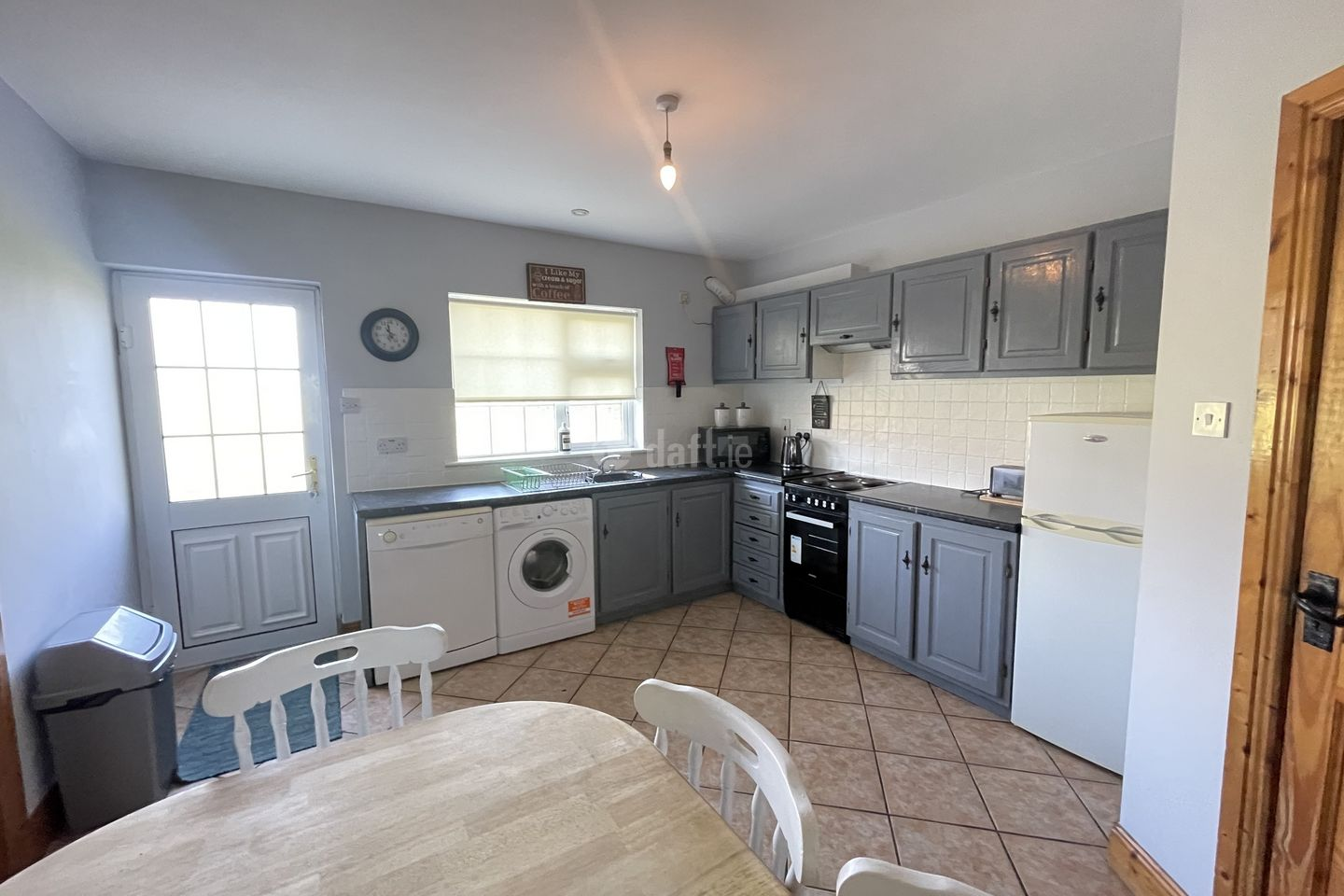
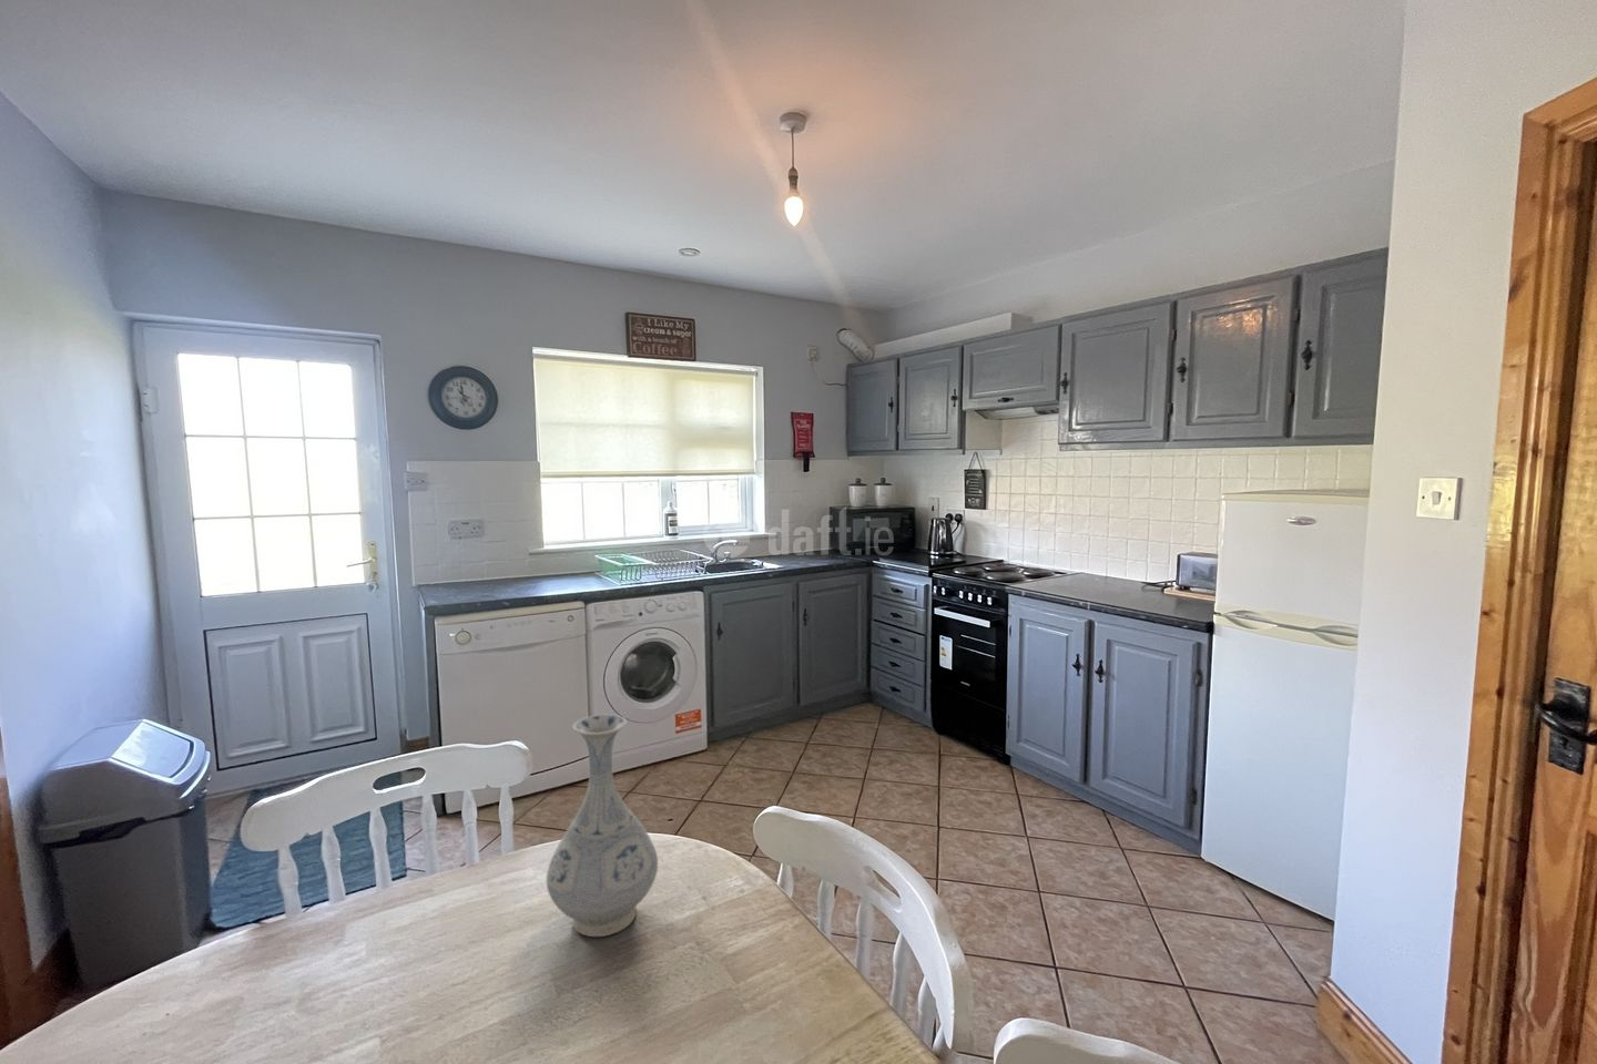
+ vase (601, 821)
